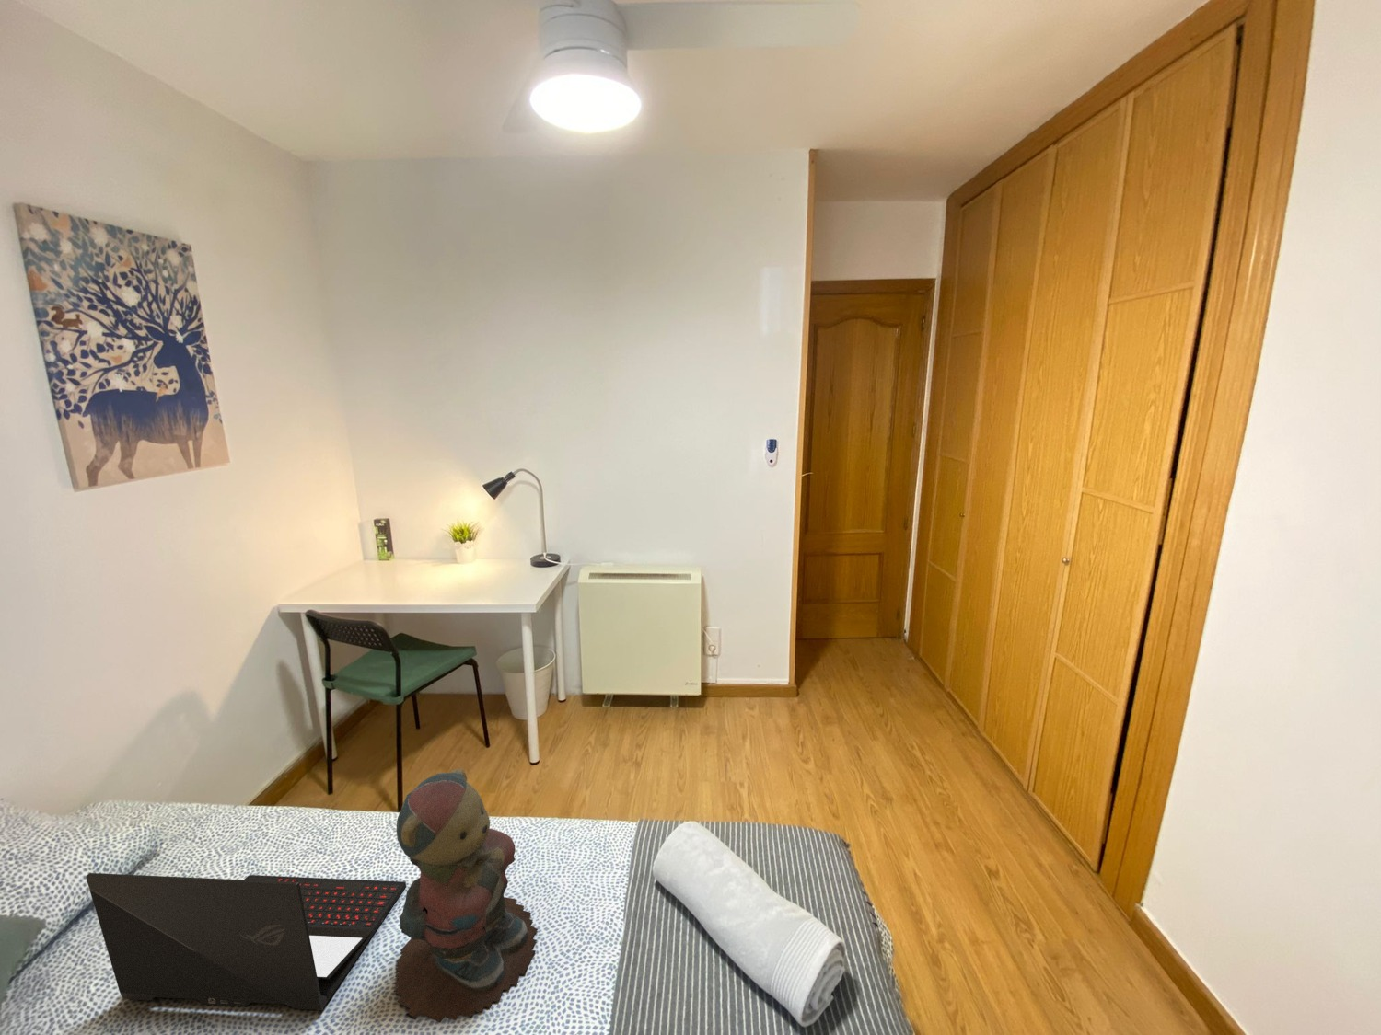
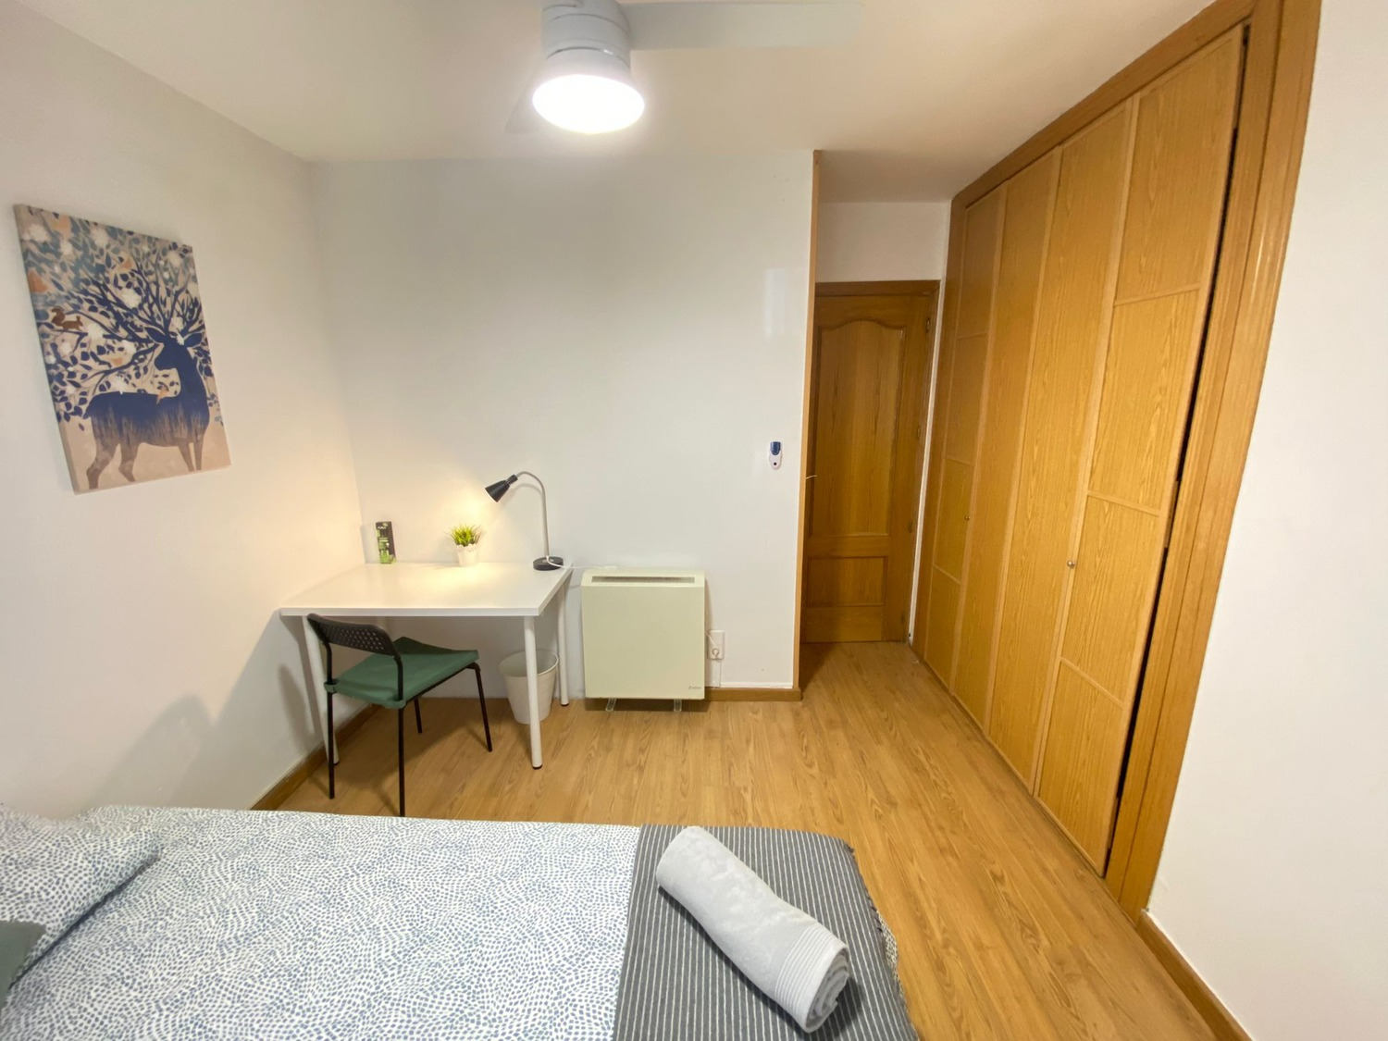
- laptop (269, 882)
- teddy bear (460, 871)
